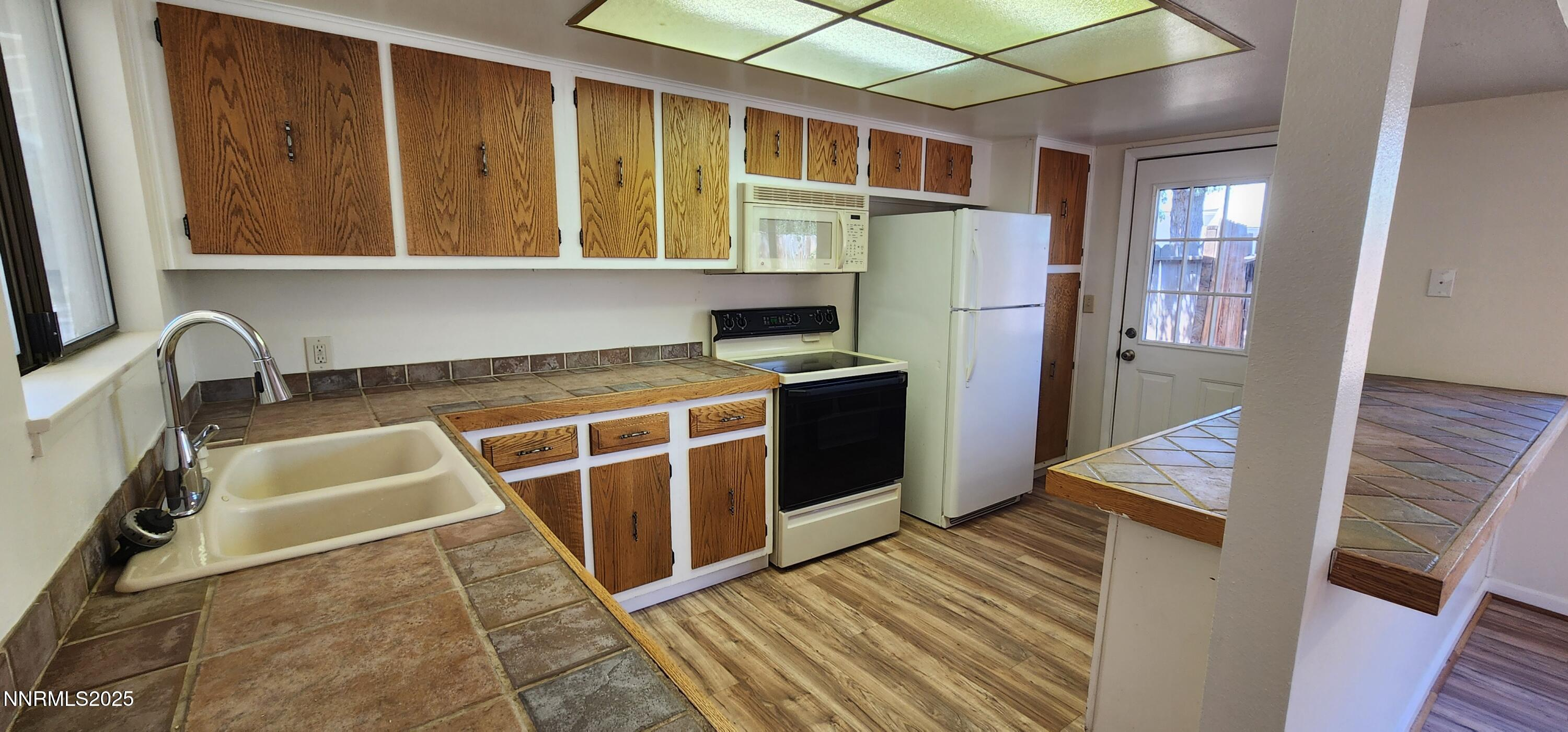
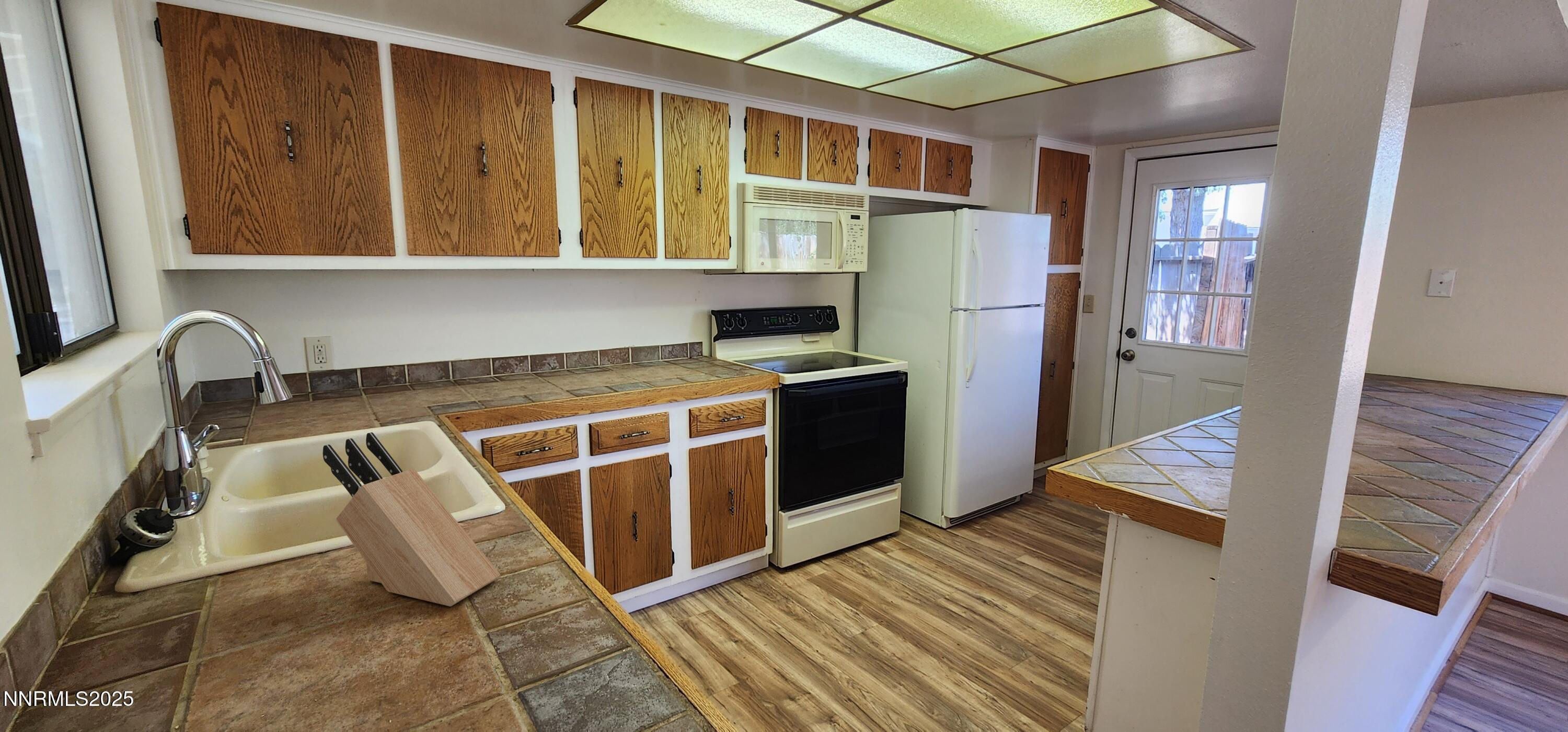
+ knife block (406, 513)
